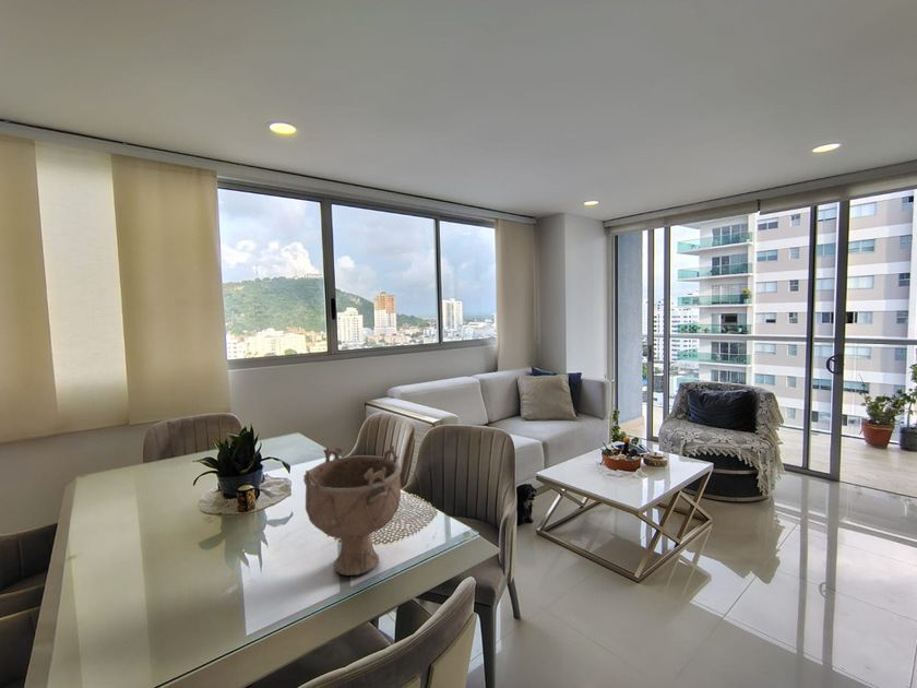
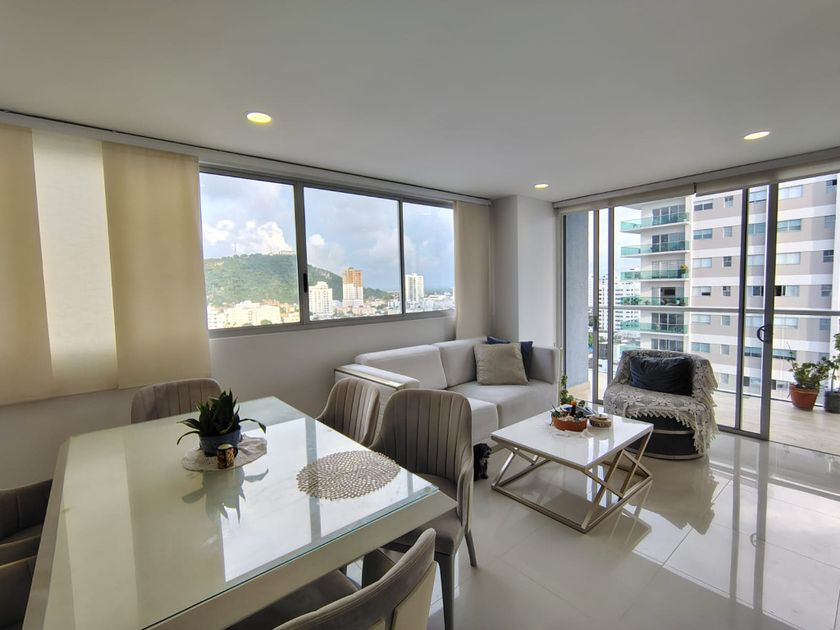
- decorative bowl (354, 510)
